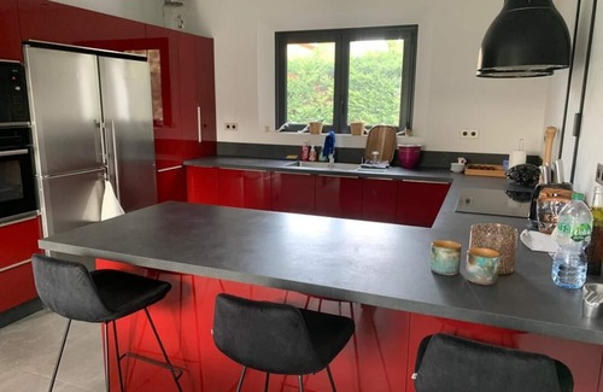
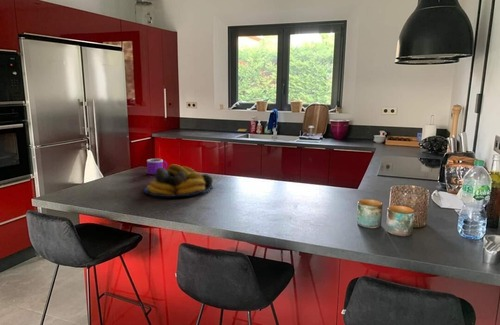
+ mug (157, 166)
+ fruit bowl (178, 177)
